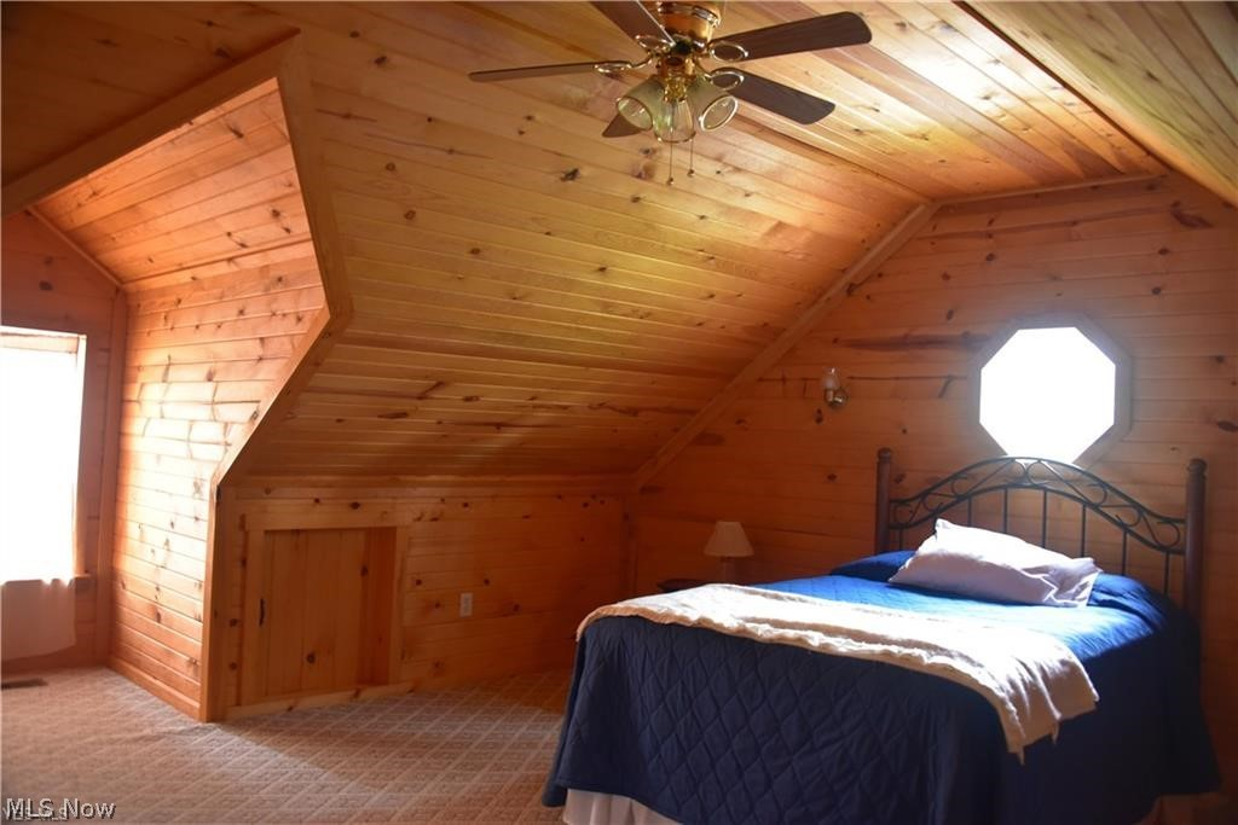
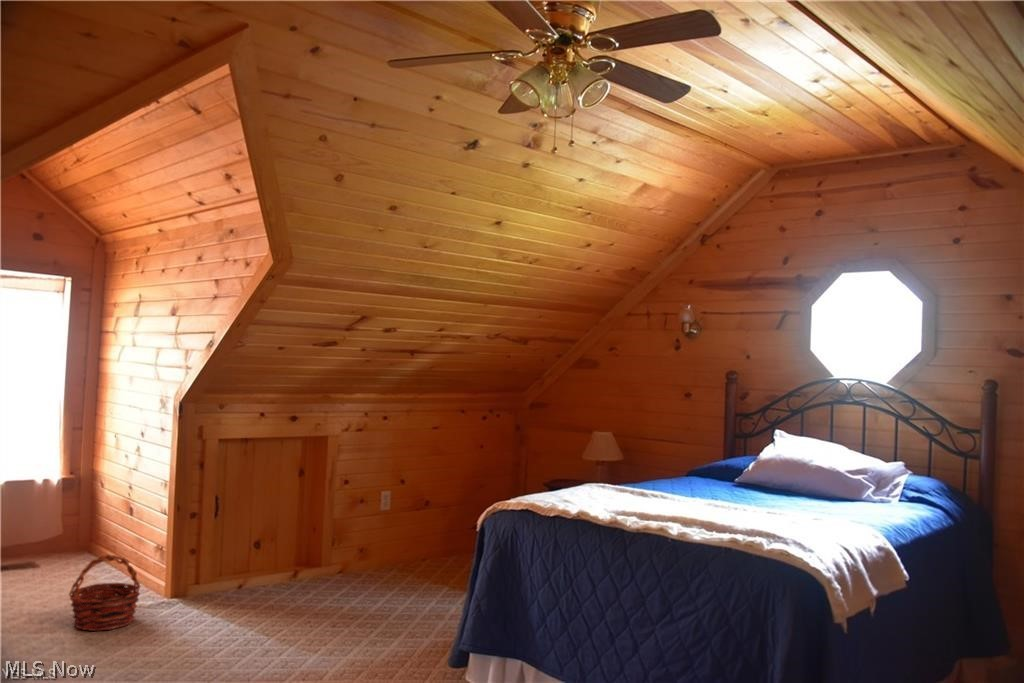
+ basket (105, 588)
